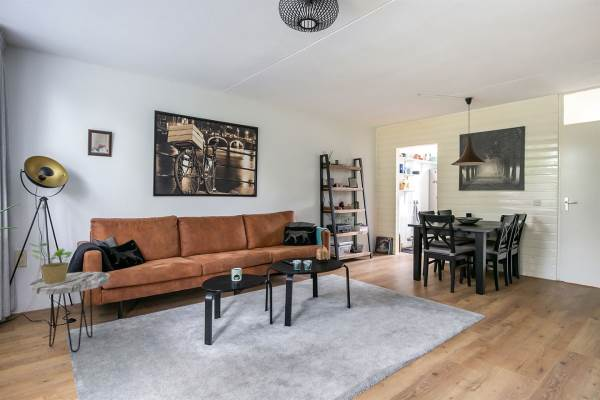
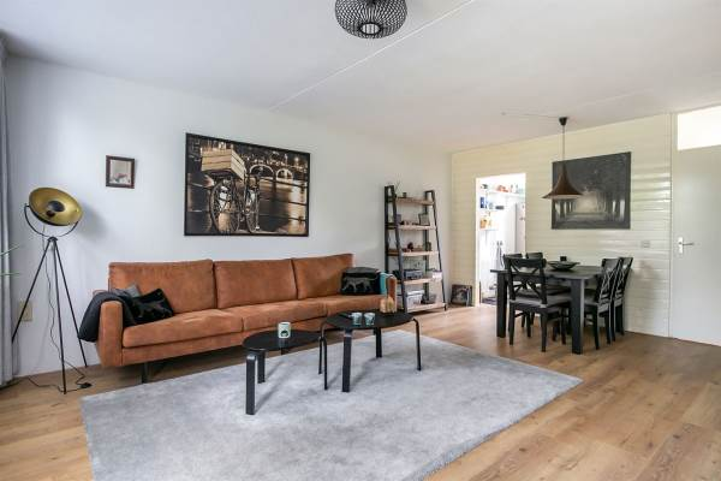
- side table (67, 315)
- potted plant (54, 259)
